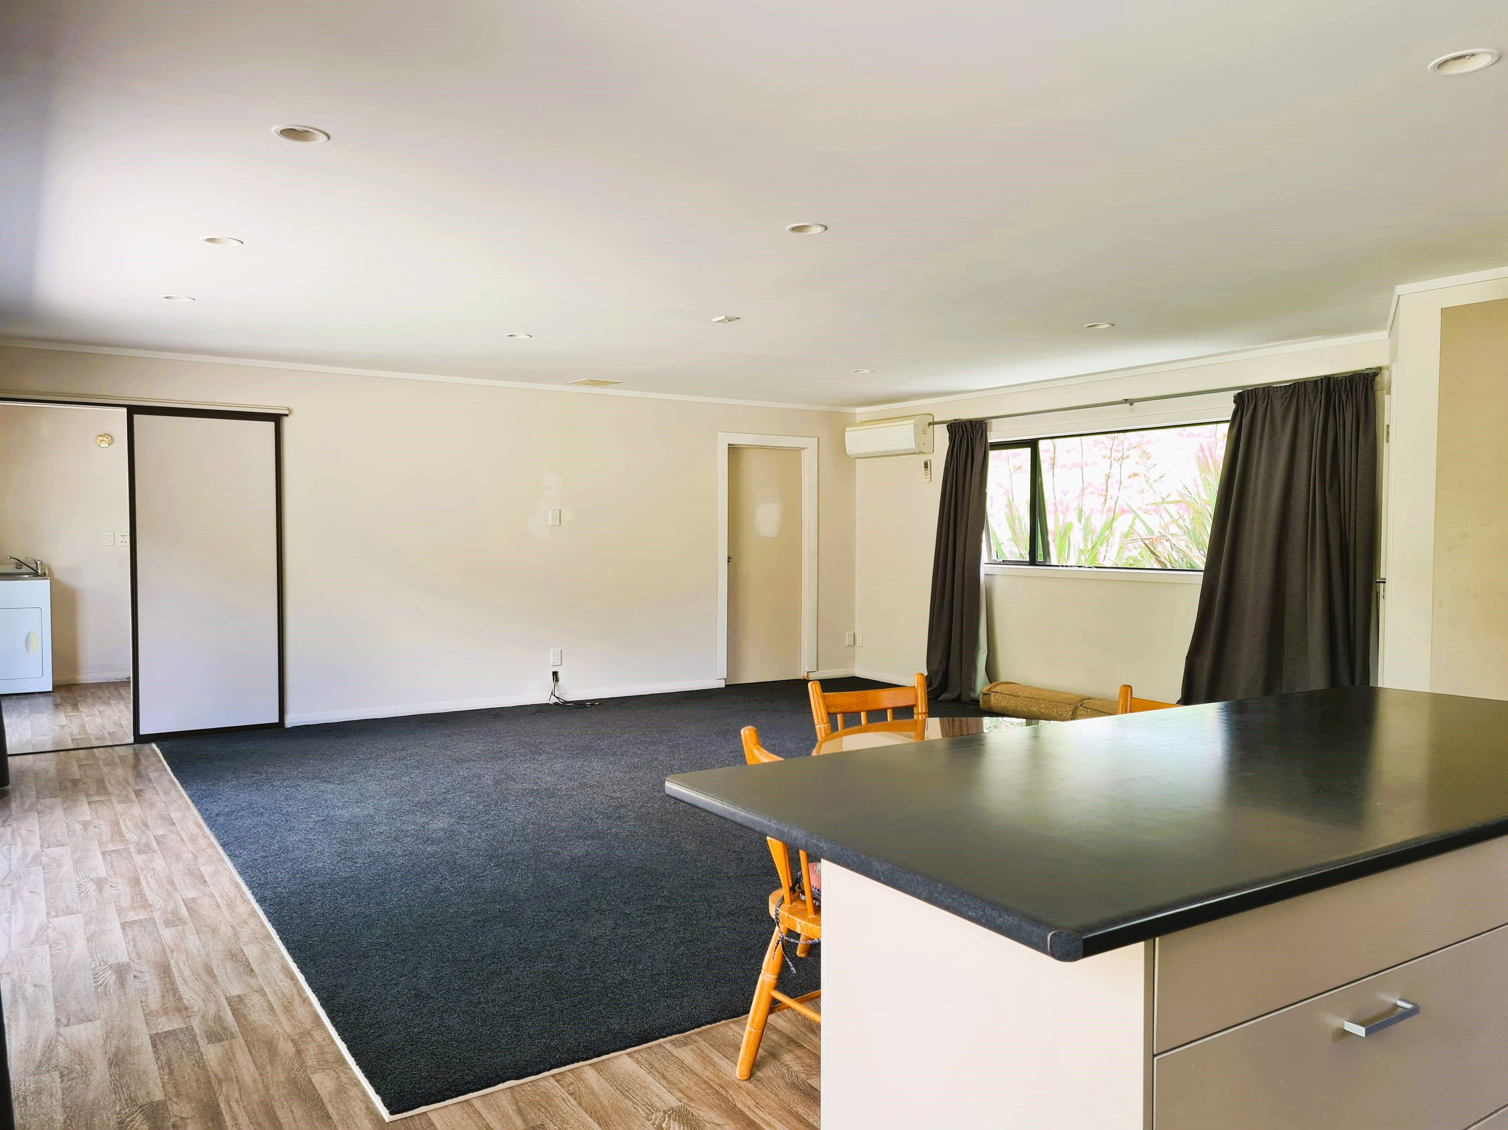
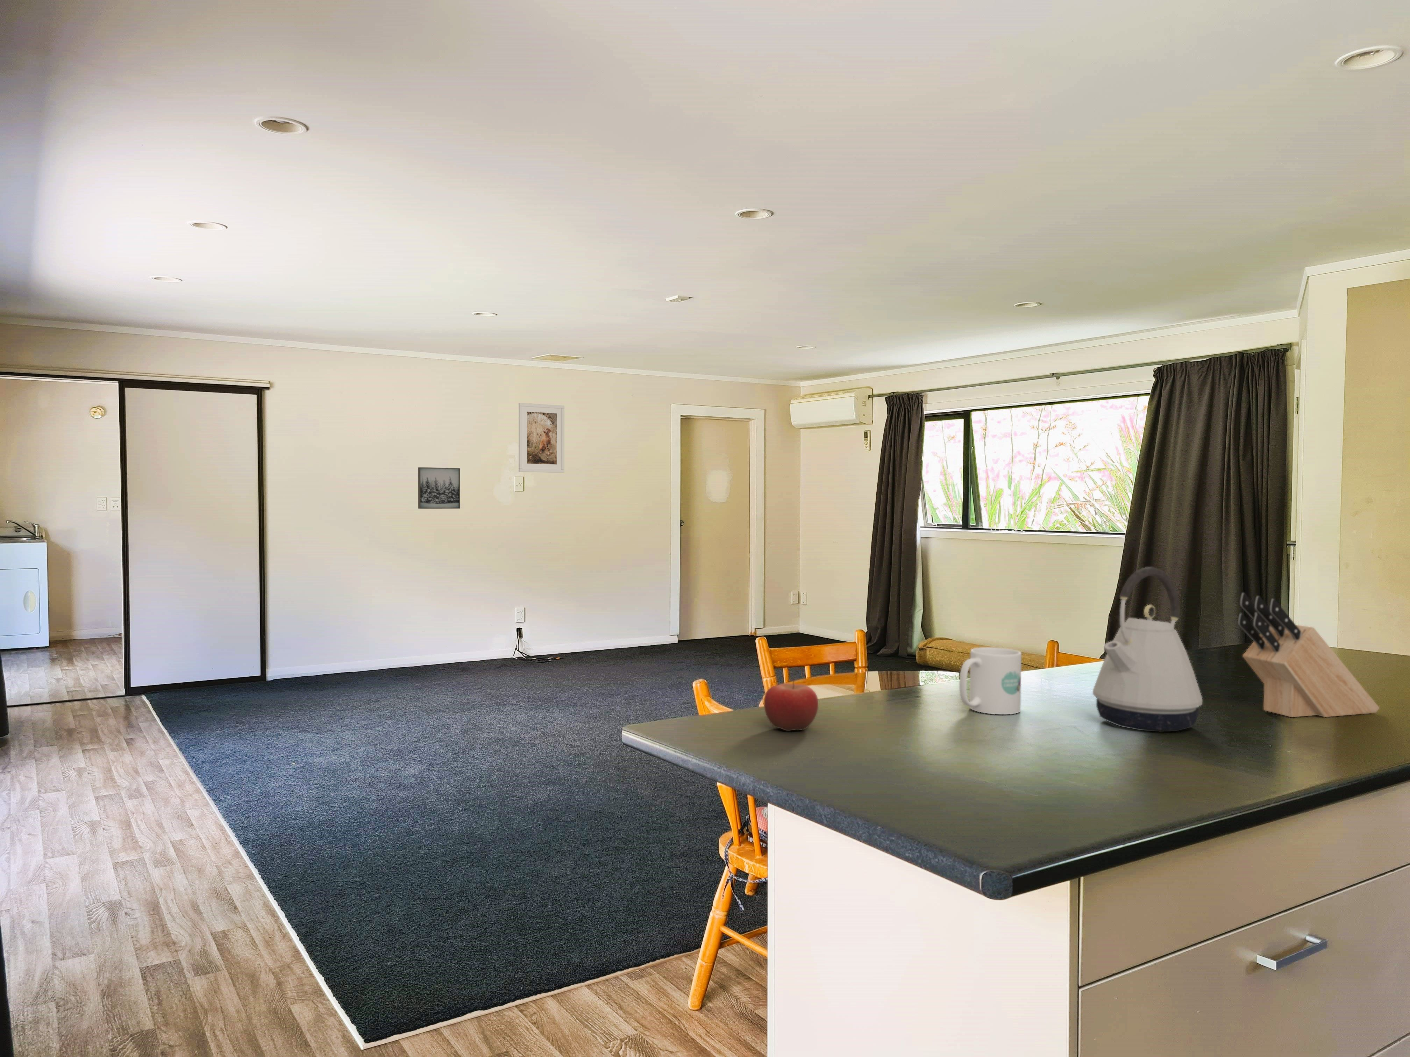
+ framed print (542, 439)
+ mug (988, 681)
+ knife block (1303, 653)
+ kettle (1146, 645)
+ wall art (440, 487)
+ fruit (790, 702)
